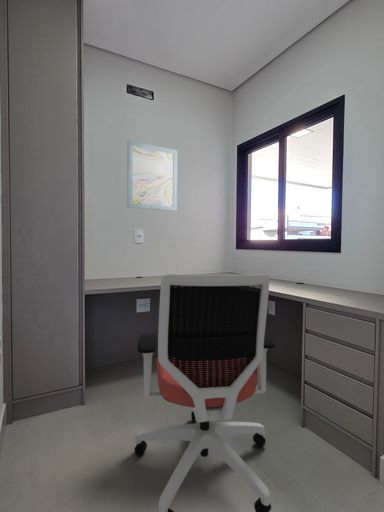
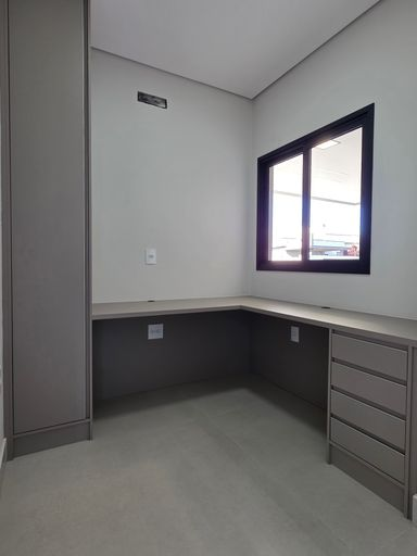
- office chair (204, 364)
- wall art (153, 177)
